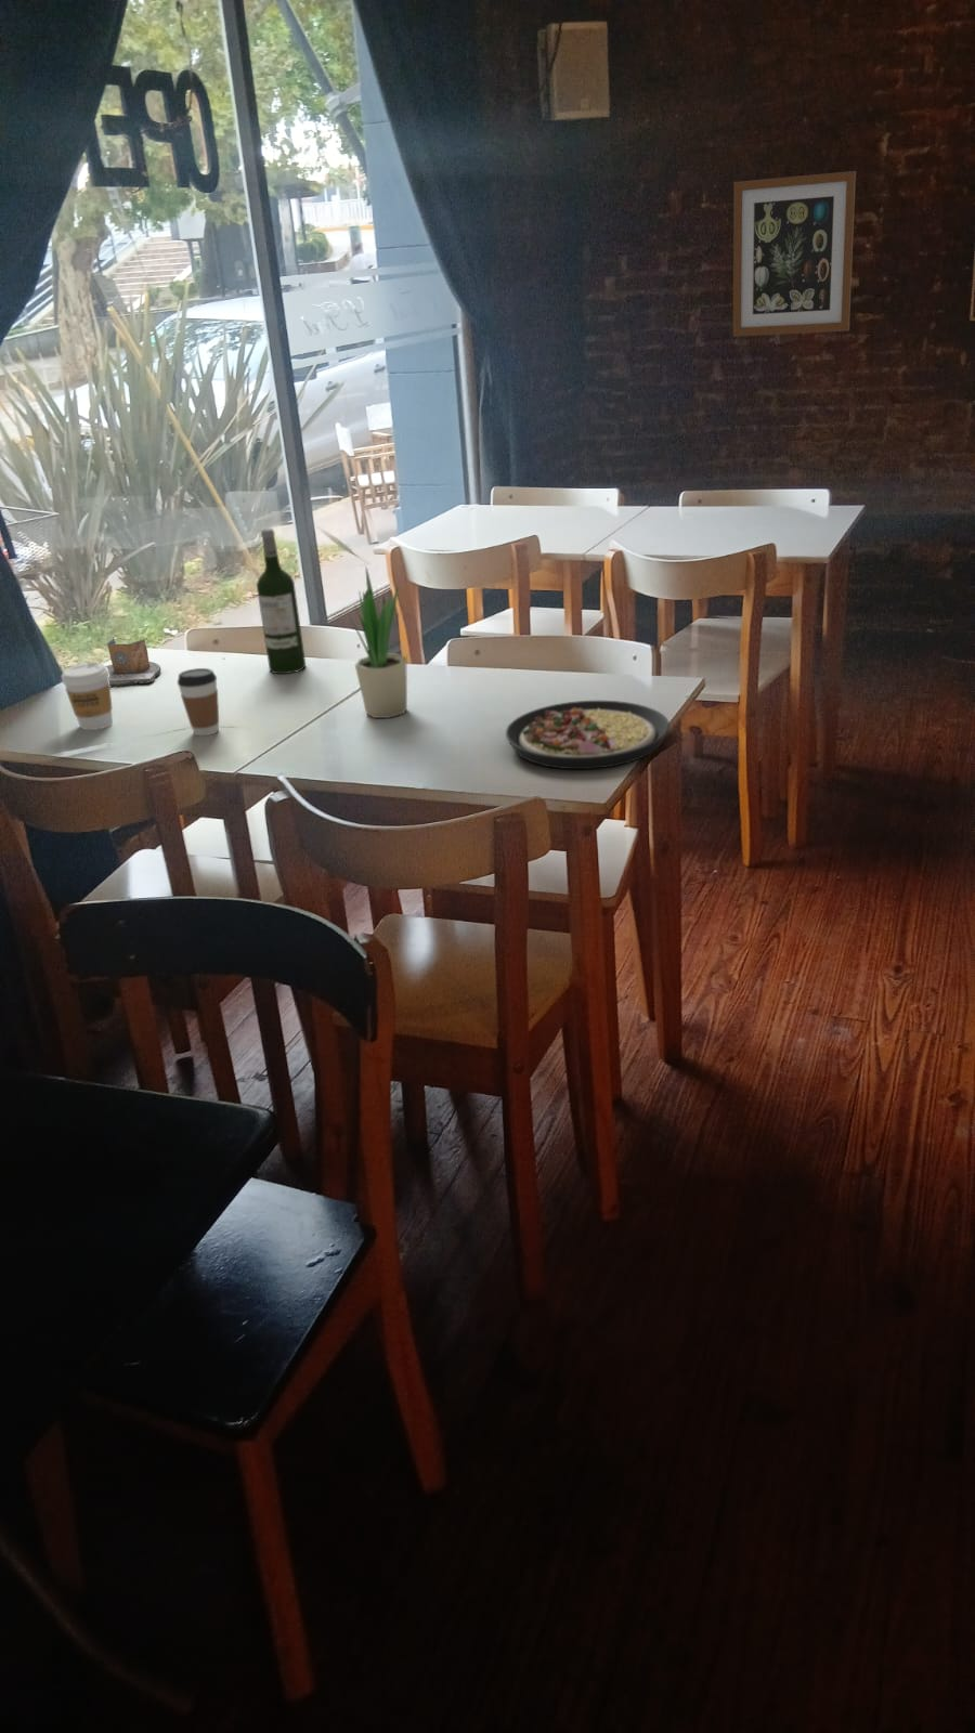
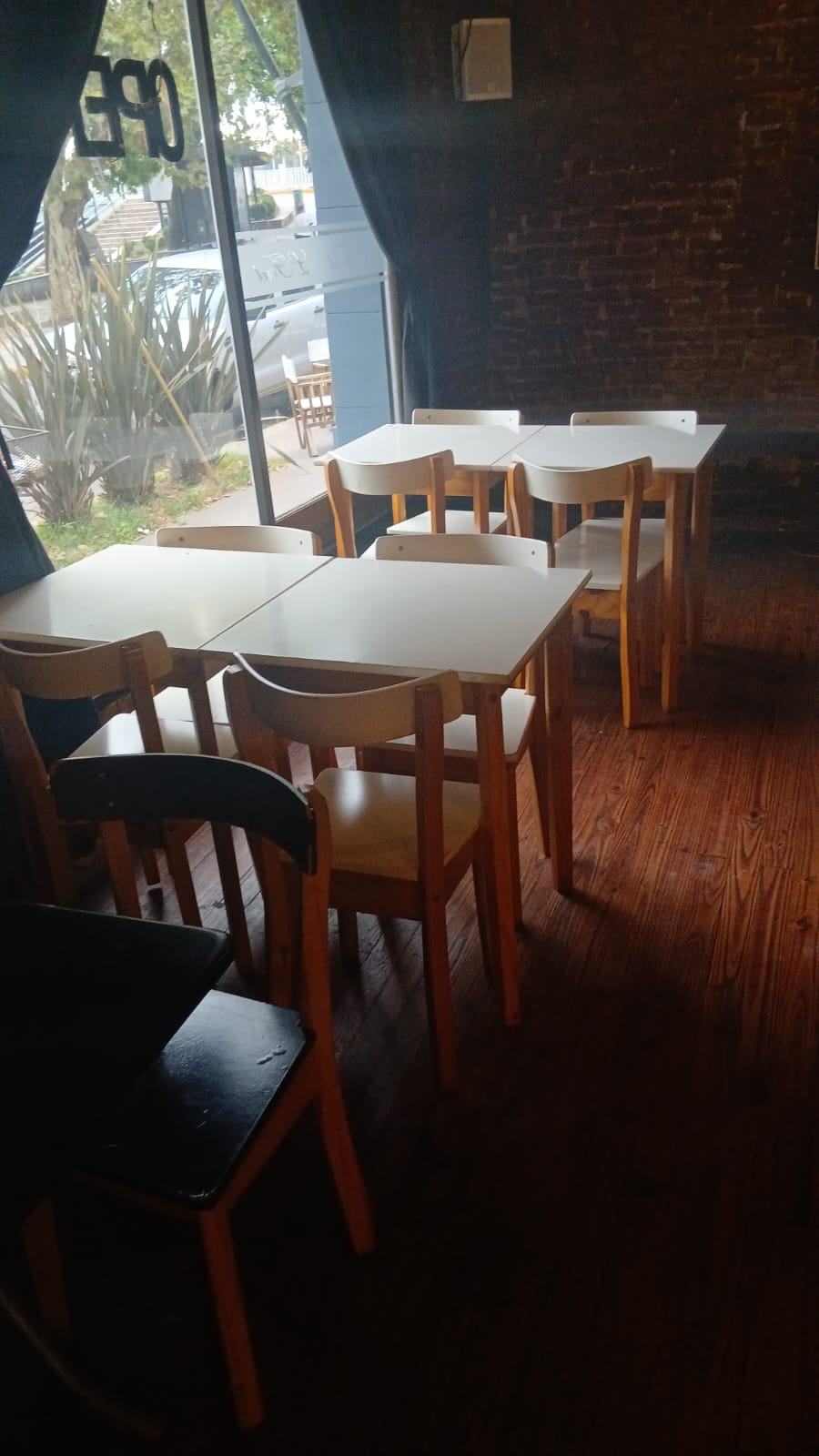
- wall art (792, 257)
- coffee cup (90, 696)
- napkin holder (123, 658)
- coffee cup (200, 702)
- wine bottle (277, 601)
- plate (586, 730)
- potted plant (379, 642)
